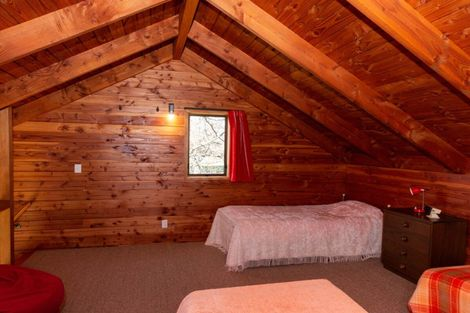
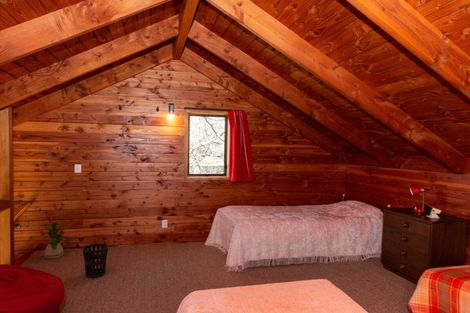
+ house plant (56, 236)
+ wastebasket (95, 261)
